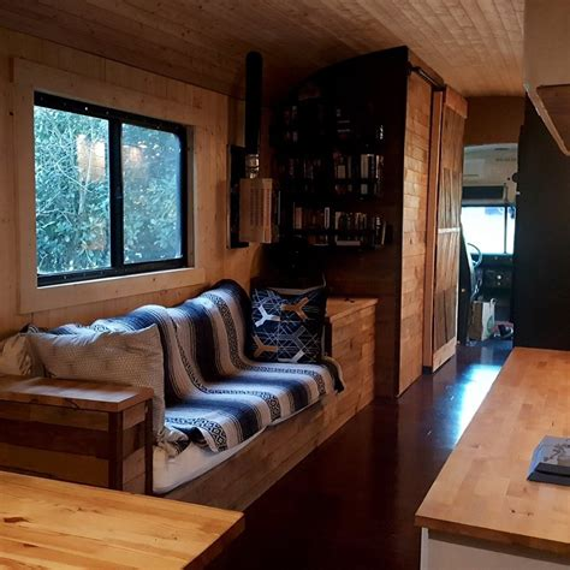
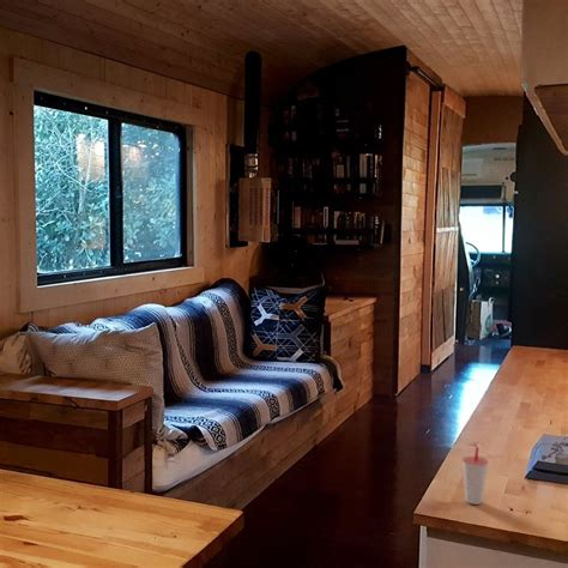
+ cup (475, 473)
